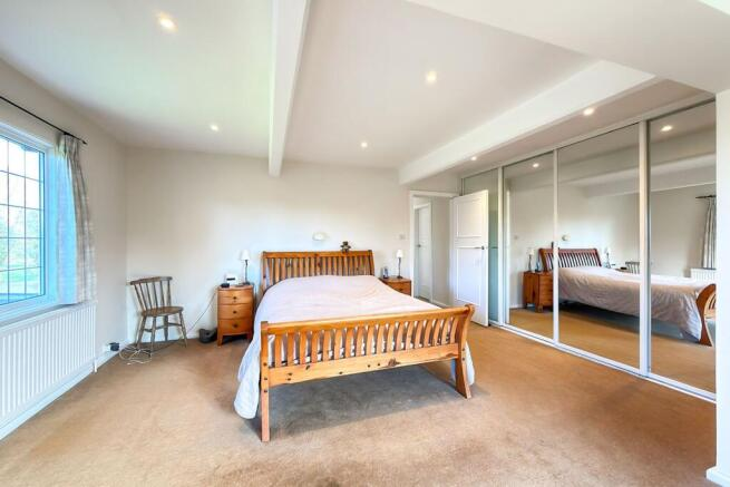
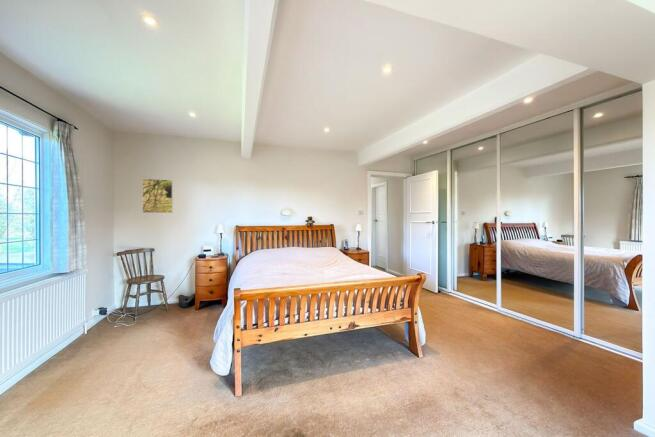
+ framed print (157, 196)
